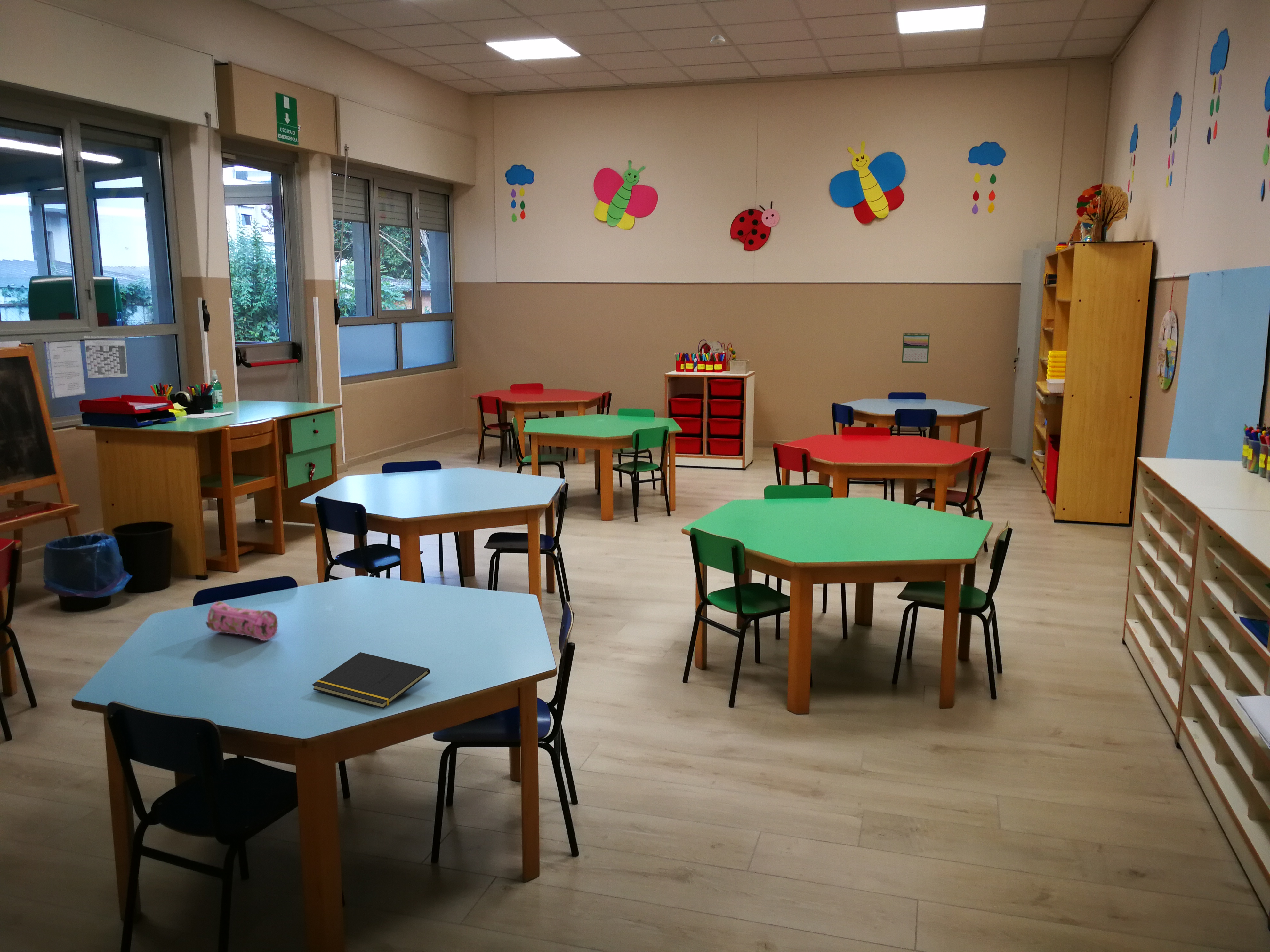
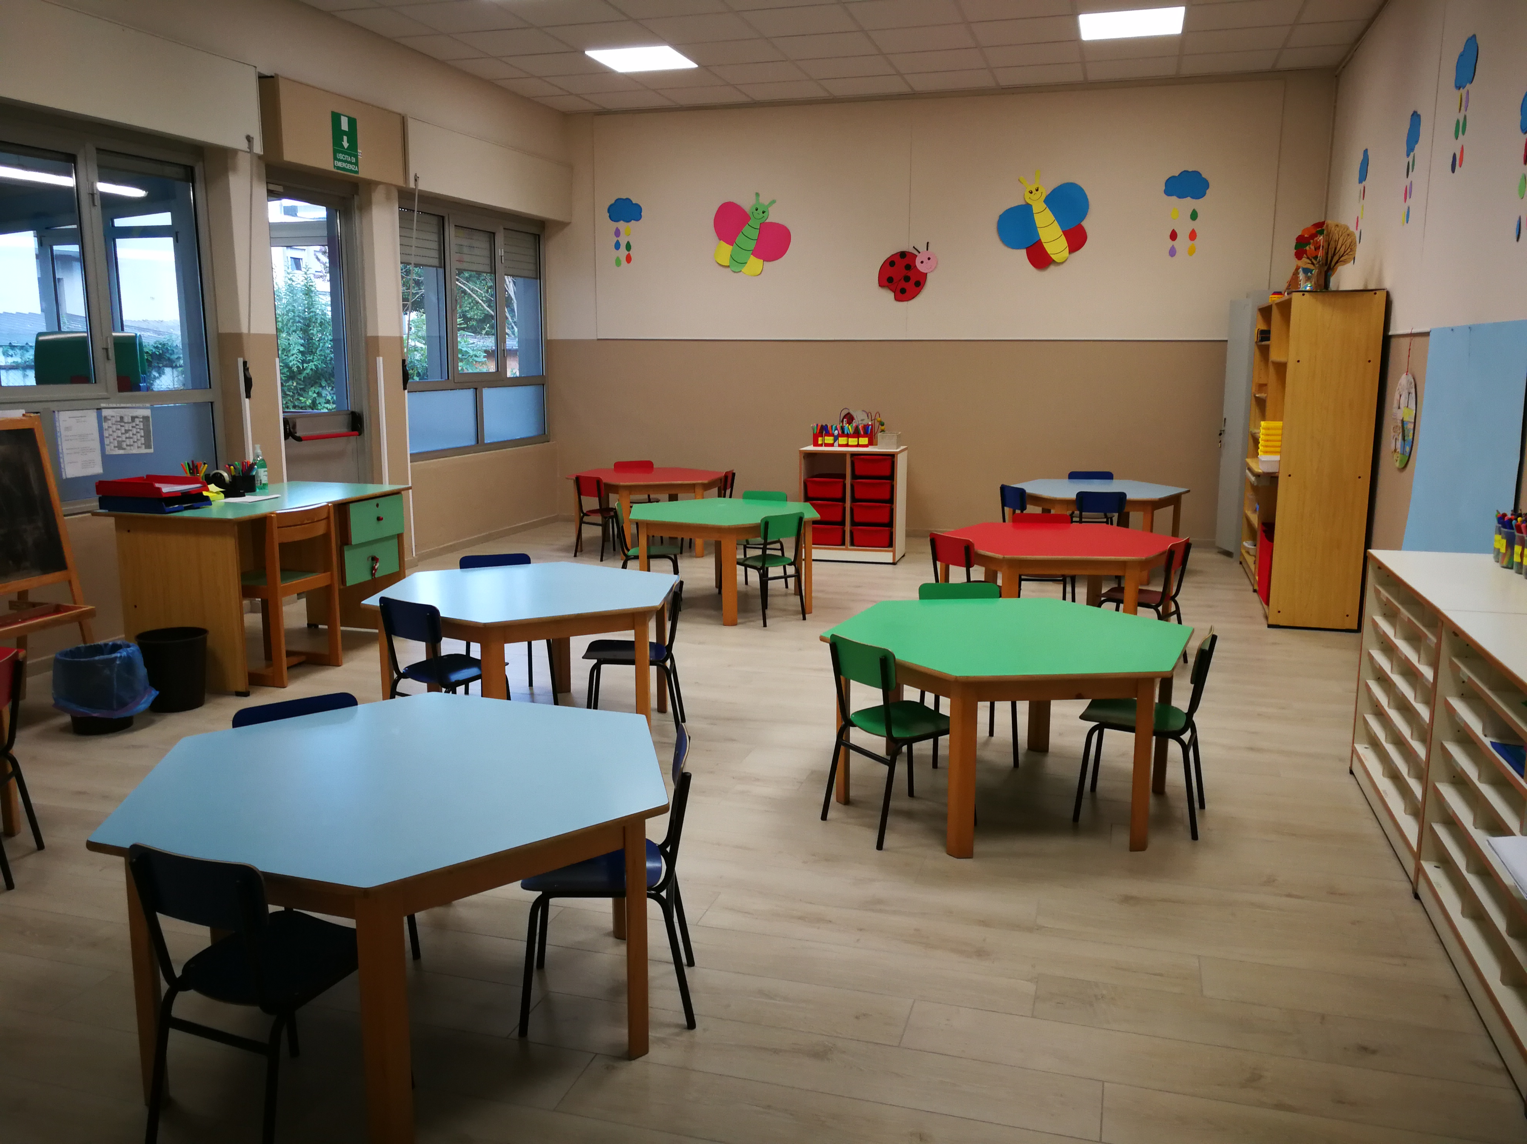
- calendar (916, 347)
- notepad (371, 679)
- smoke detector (718, 39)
- pencil case (242, 621)
